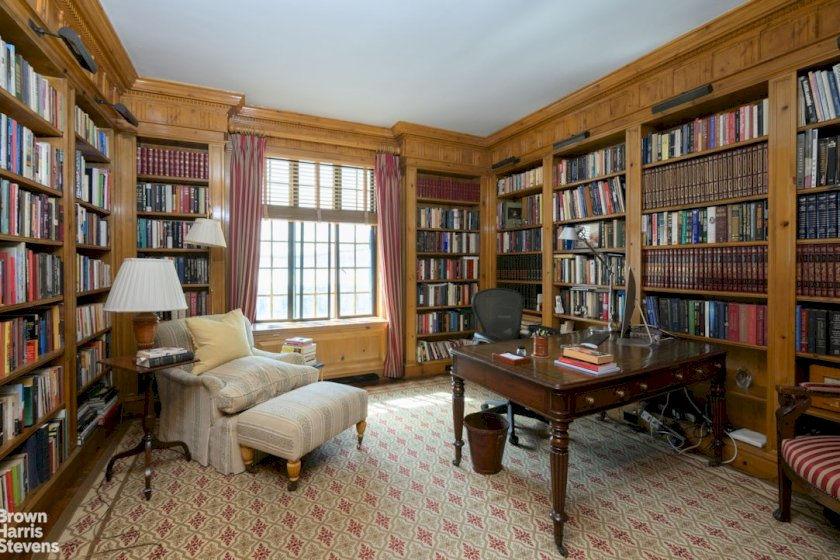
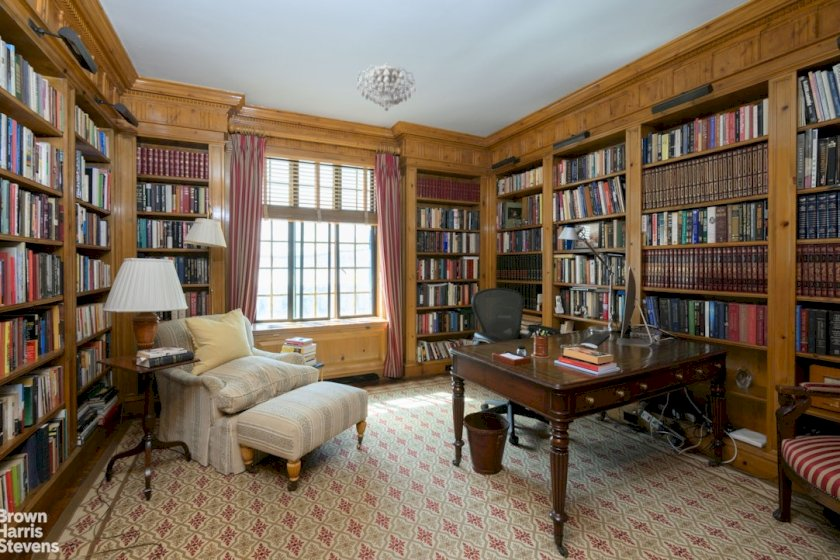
+ chandelier (386, 92)
